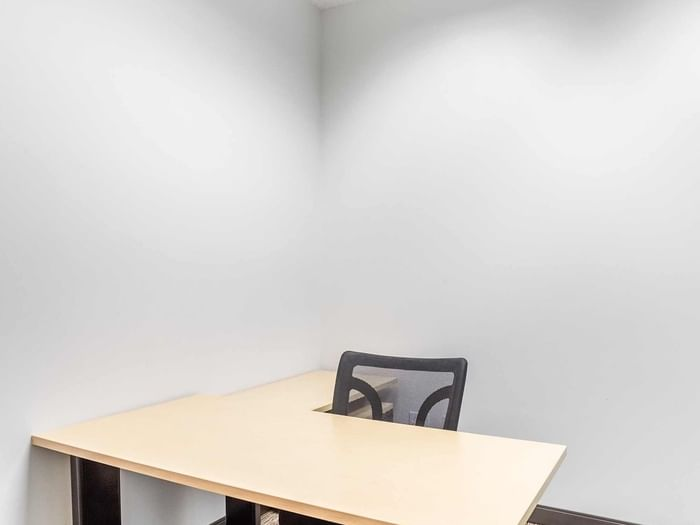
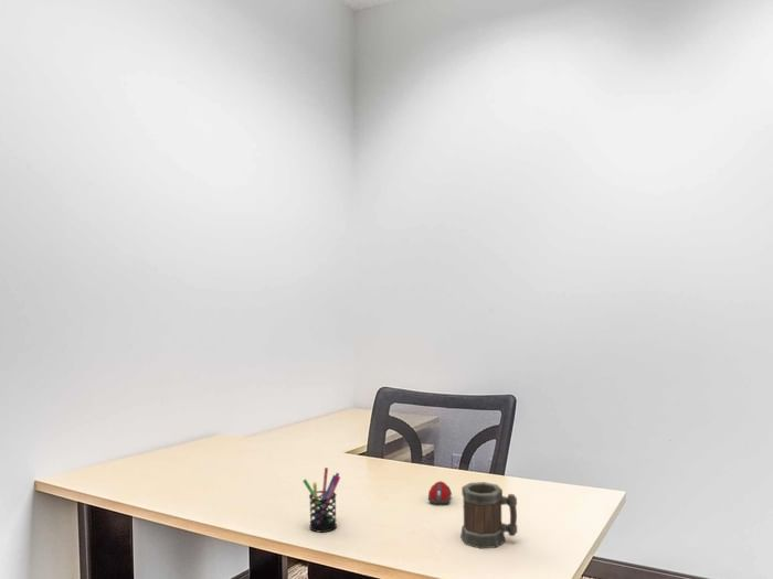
+ computer mouse (440, 491)
+ mug (488, 514)
+ pen holder (320, 497)
